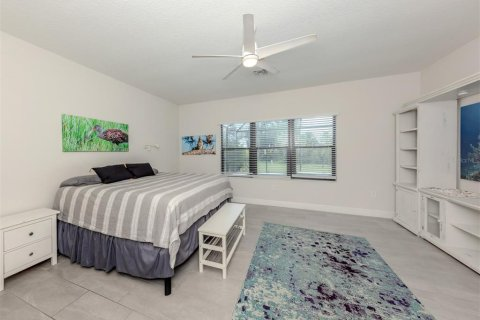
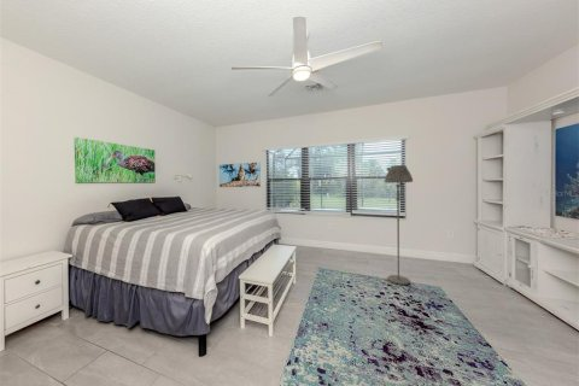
+ floor lamp (398, 223)
